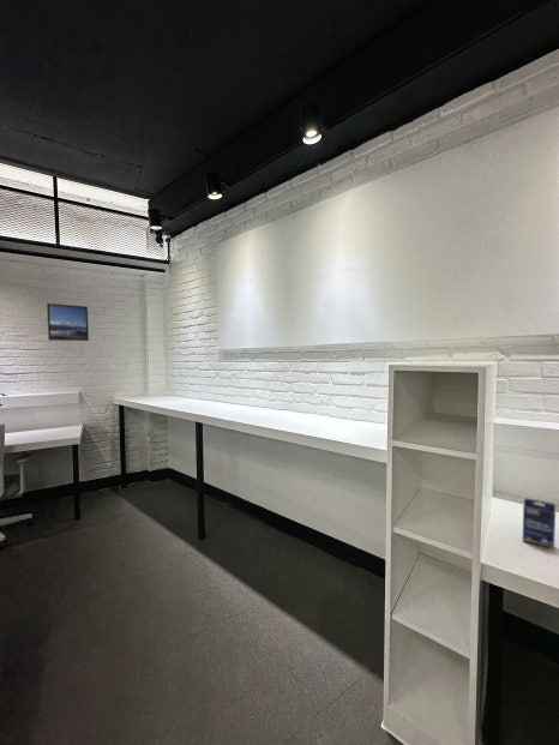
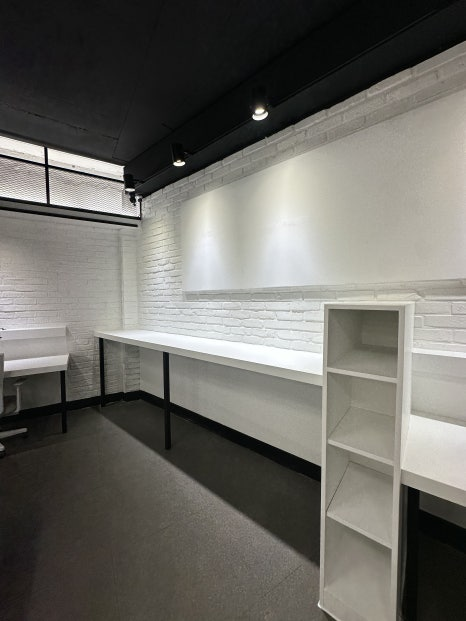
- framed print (68, 323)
- small box (539, 522)
